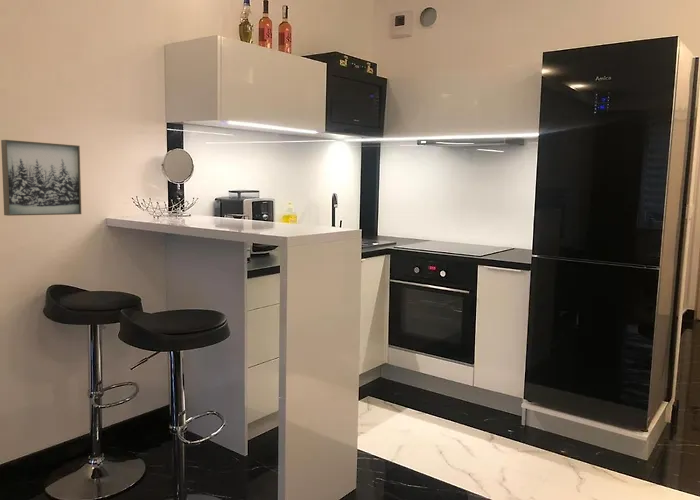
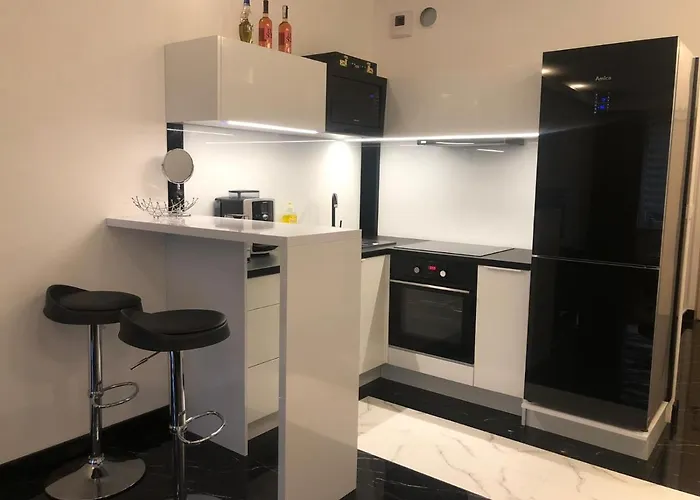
- wall art (43, 179)
